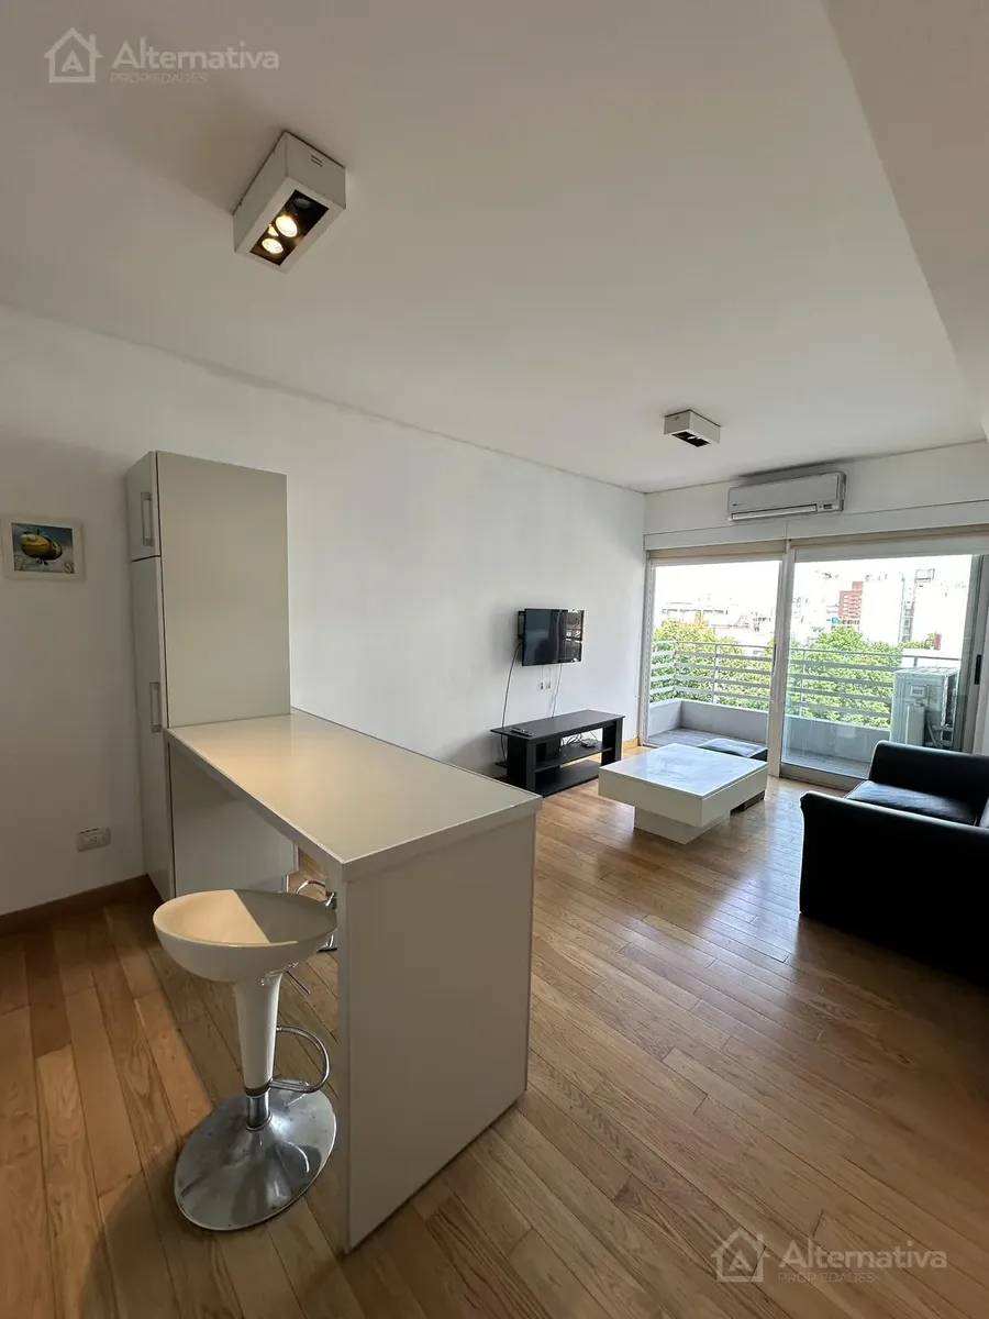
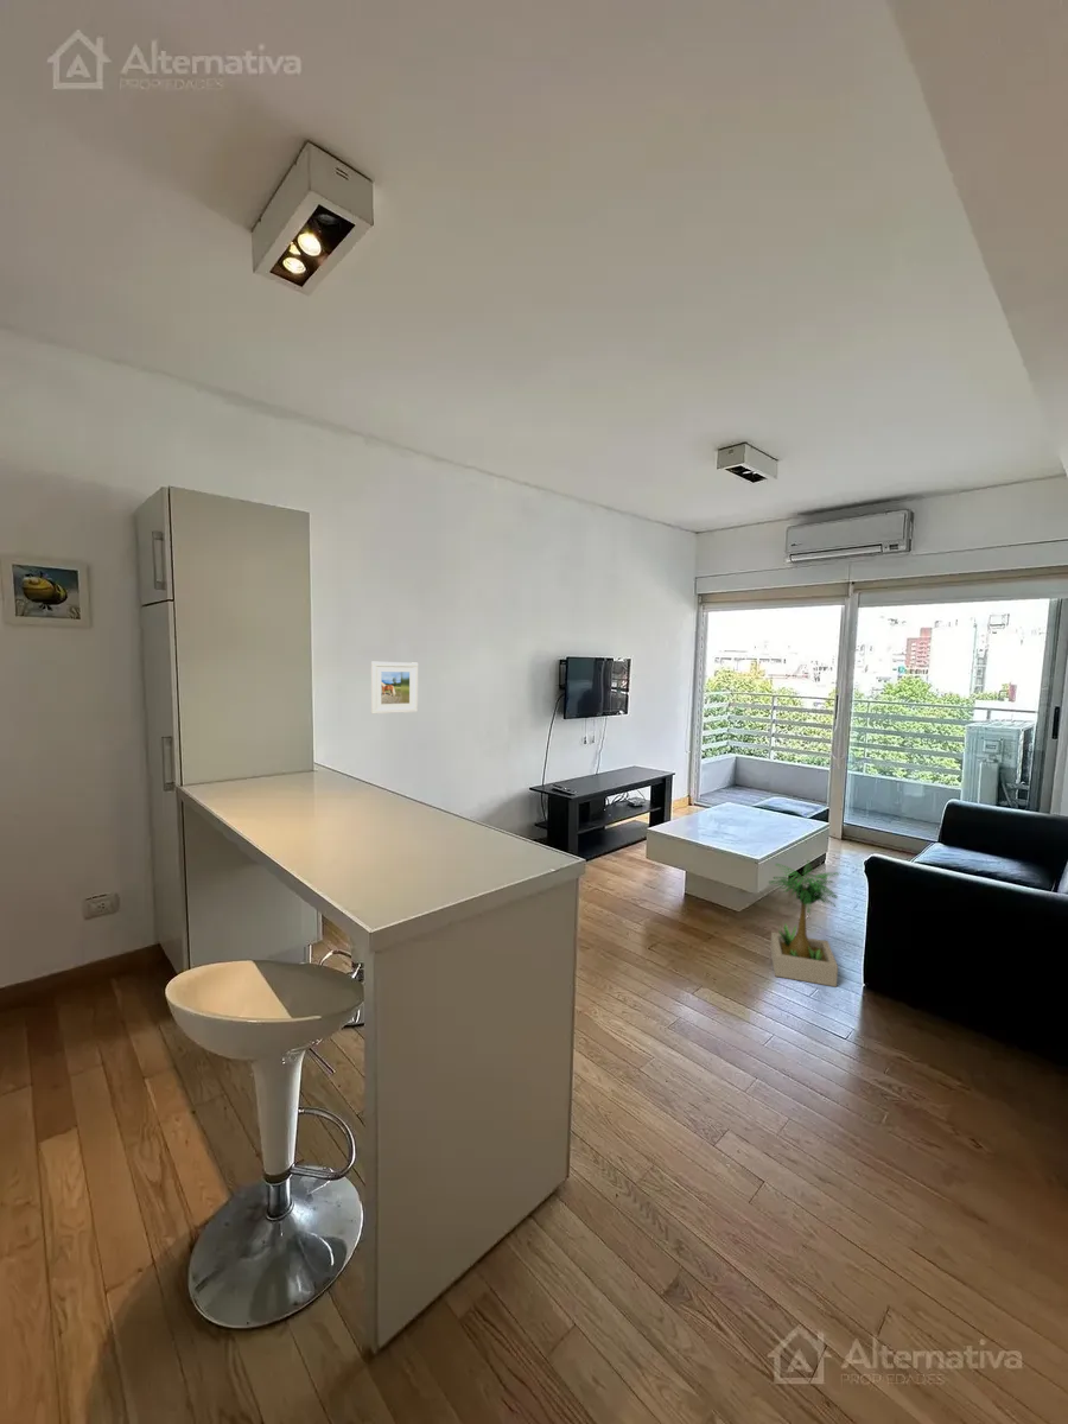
+ potted plant (800, 915)
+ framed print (395, 687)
